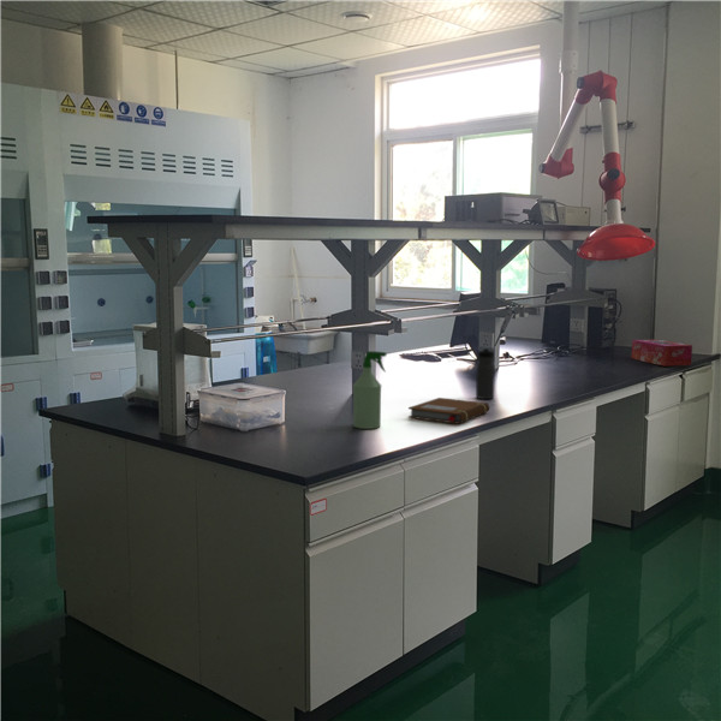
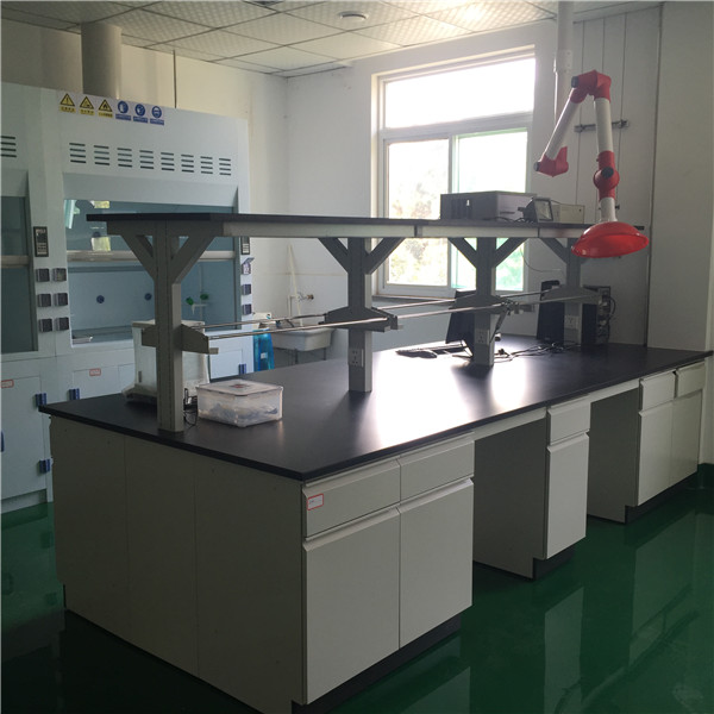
- water bottle (485, 373)
- spray bottle (367, 388)
- notebook (448, 410)
- tissue box (660, 352)
